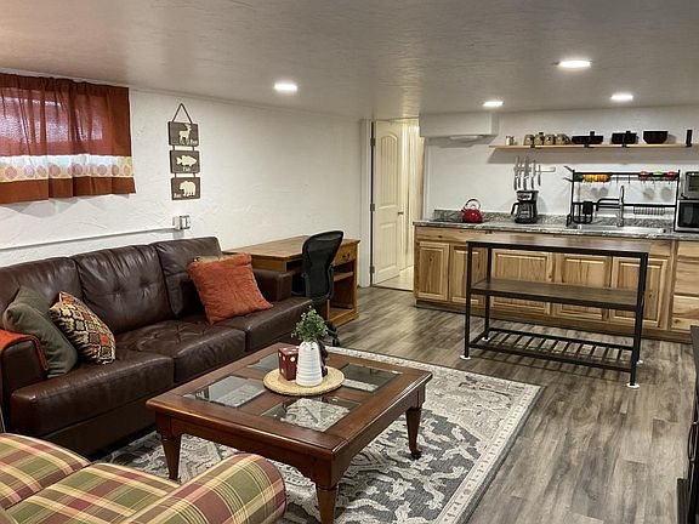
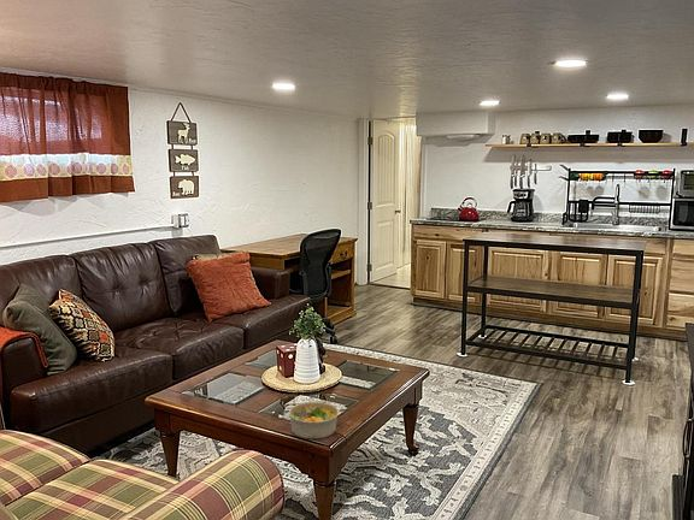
+ bowl (313, 419)
